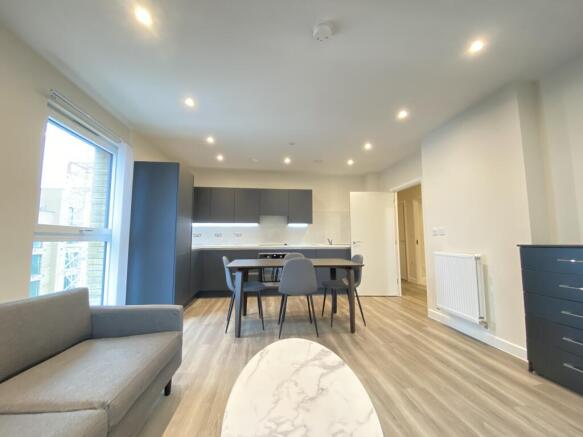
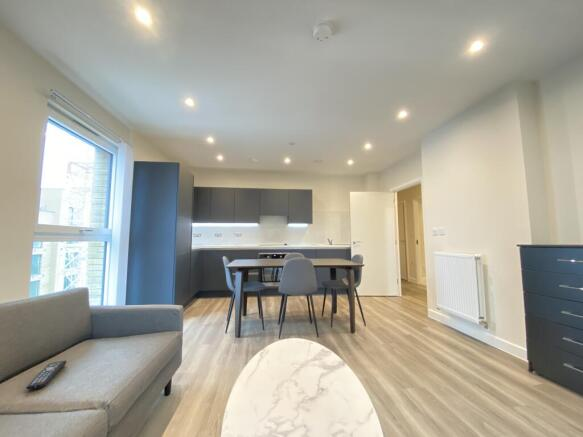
+ remote control (48, 373)
